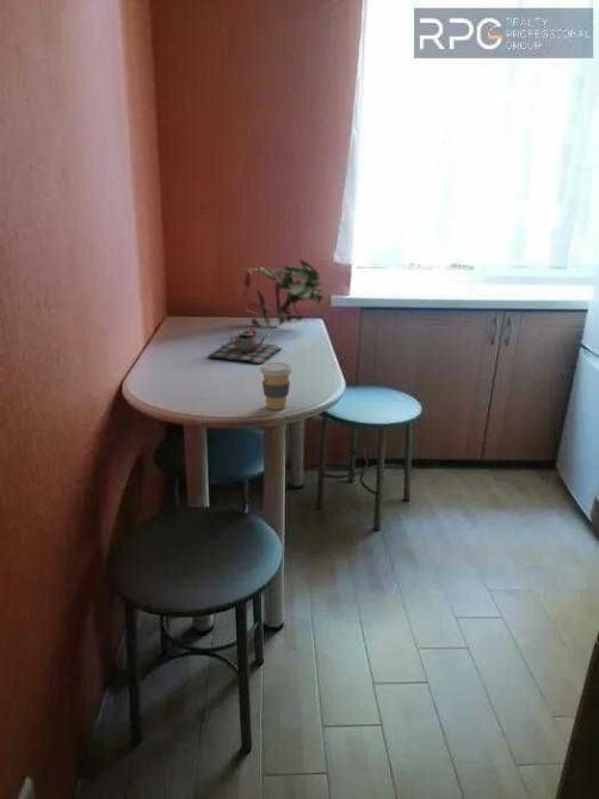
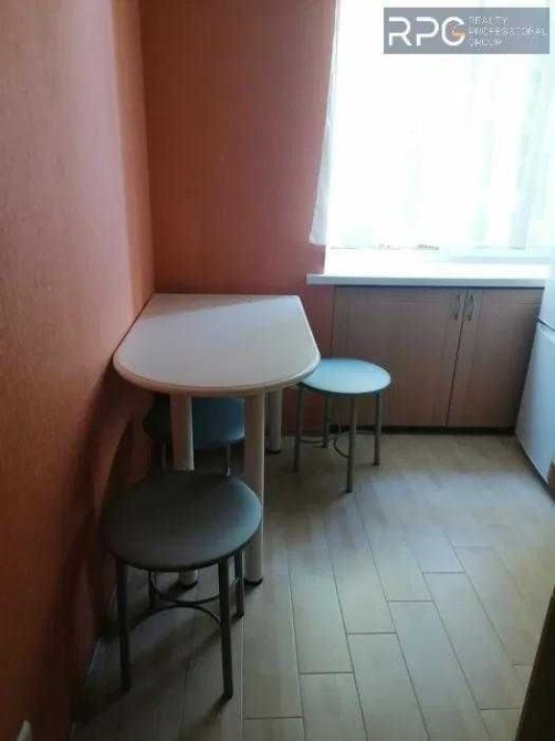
- coffee cup (276, 386)
- teapot (246, 341)
- cut plant (278, 293)
